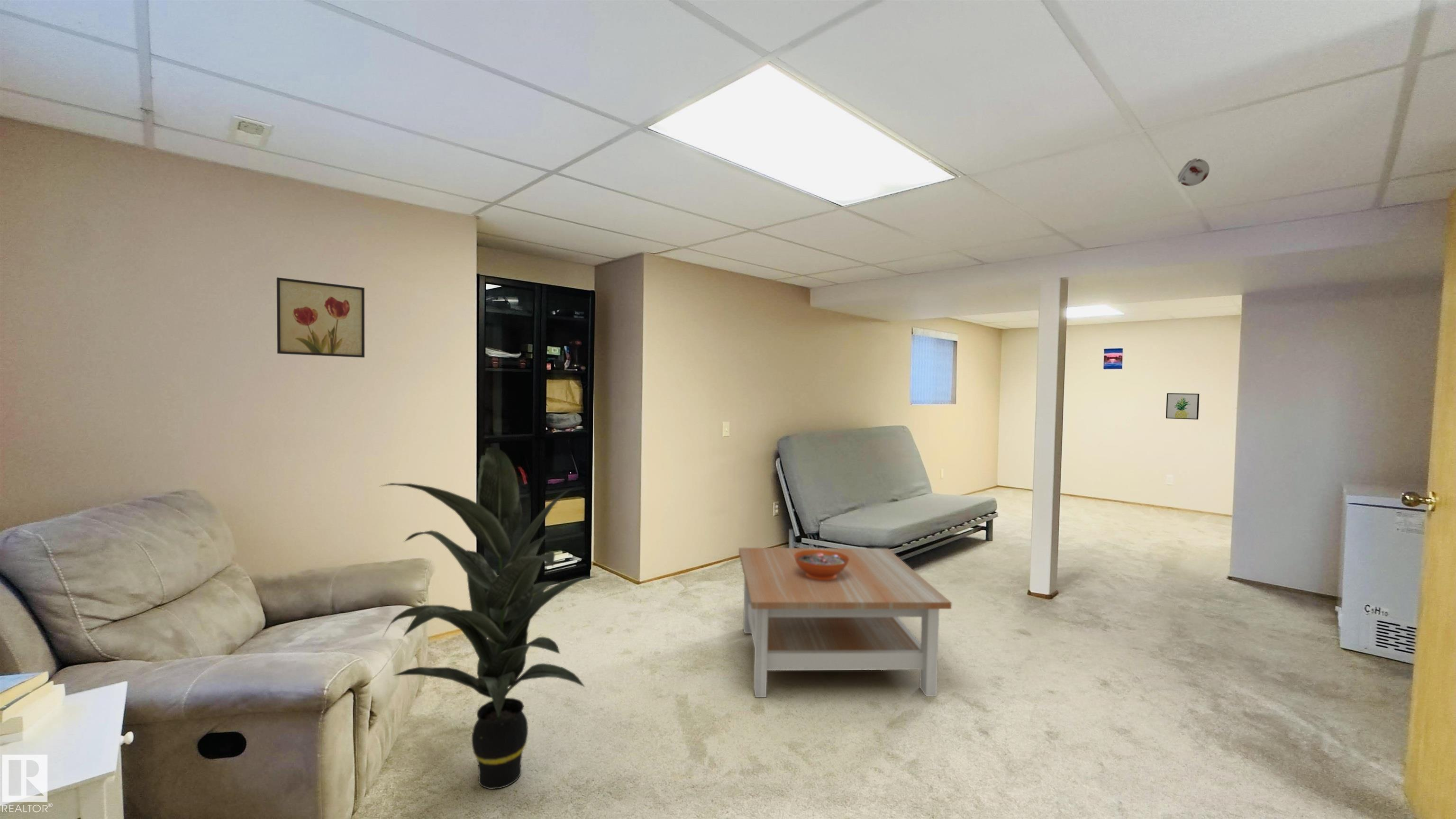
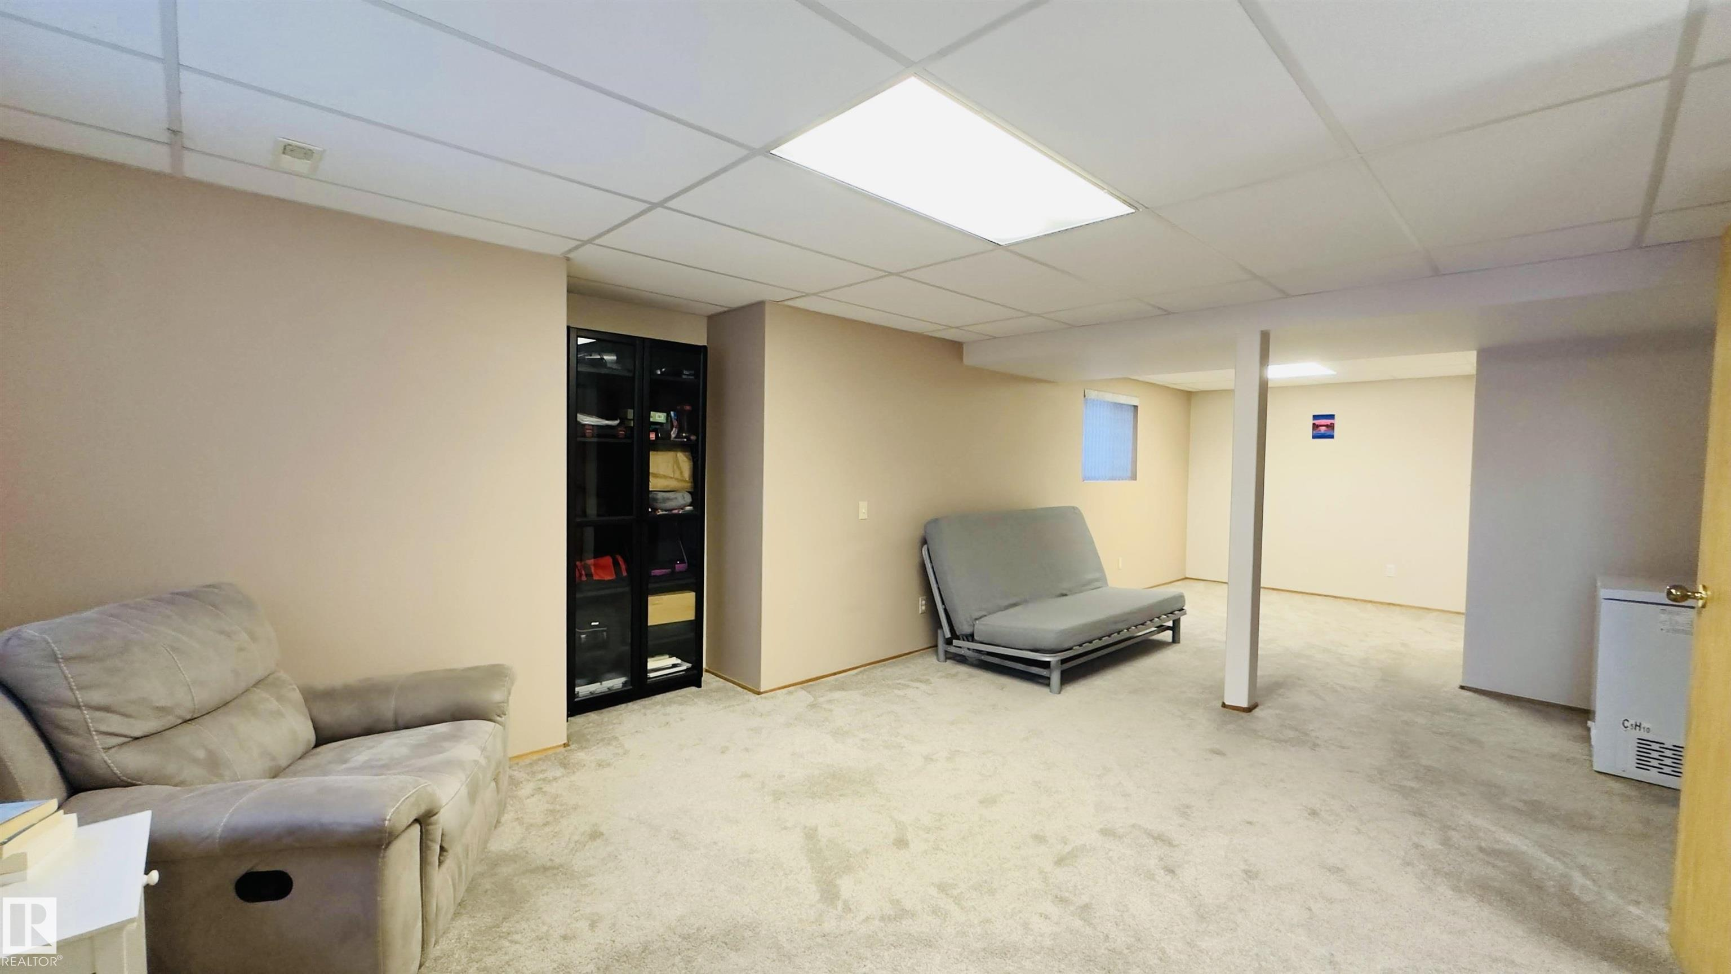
- indoor plant (490, 616)
- smoke detector (1193, 172)
- wall art (1182, 406)
- coffee table (829, 614)
- wall art (322, 319)
- decorative bowl (821, 565)
